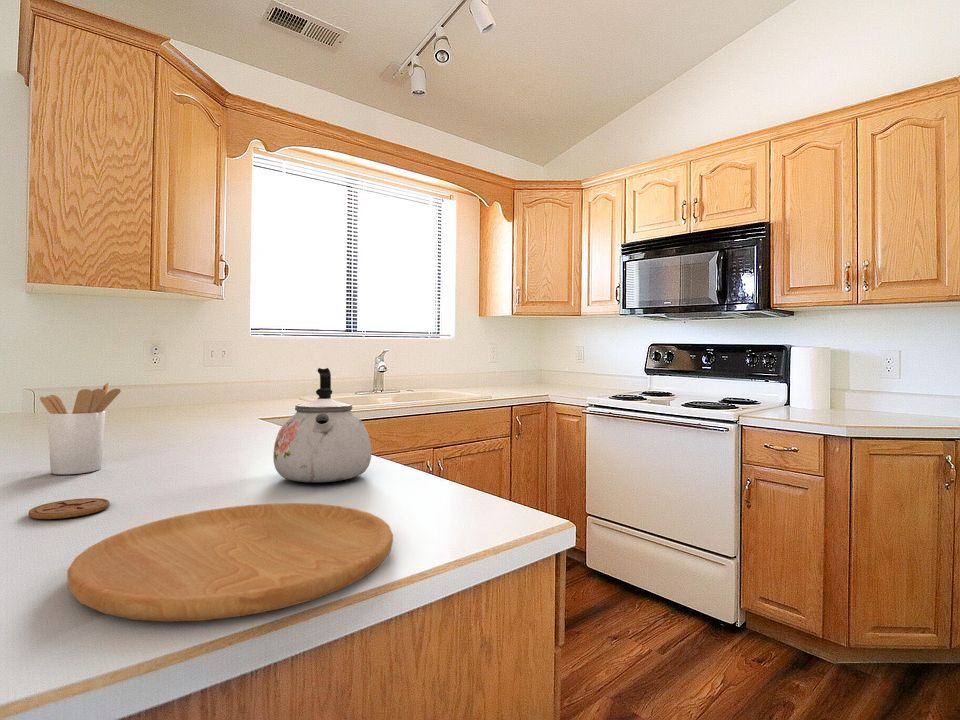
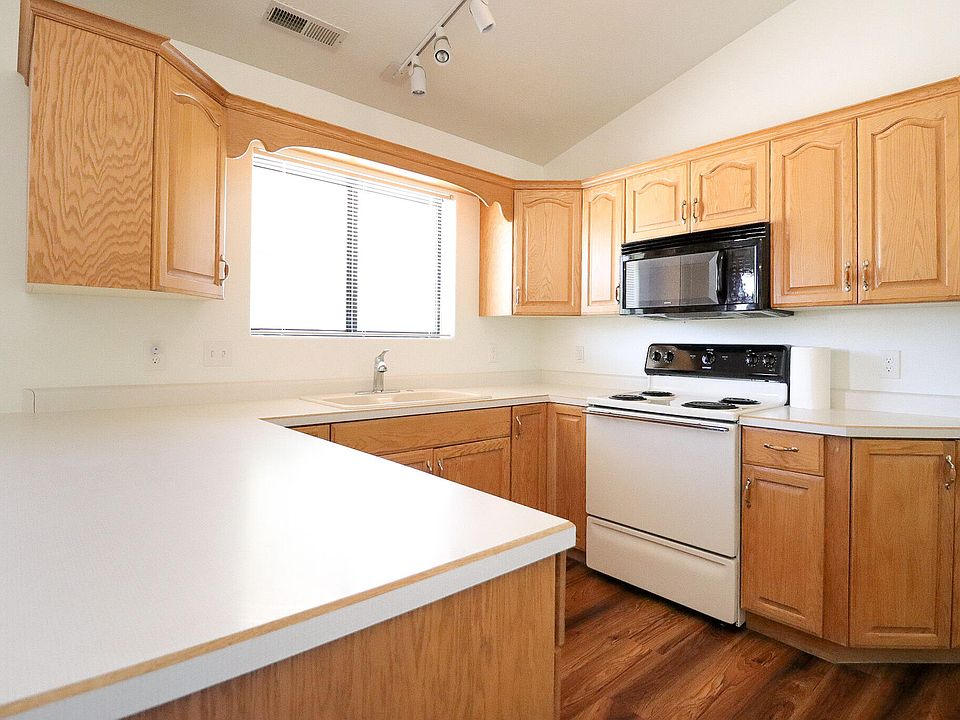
- coaster (70, 507)
- cutting board (247, 548)
- utensil holder (84, 427)
- kettle (324, 422)
